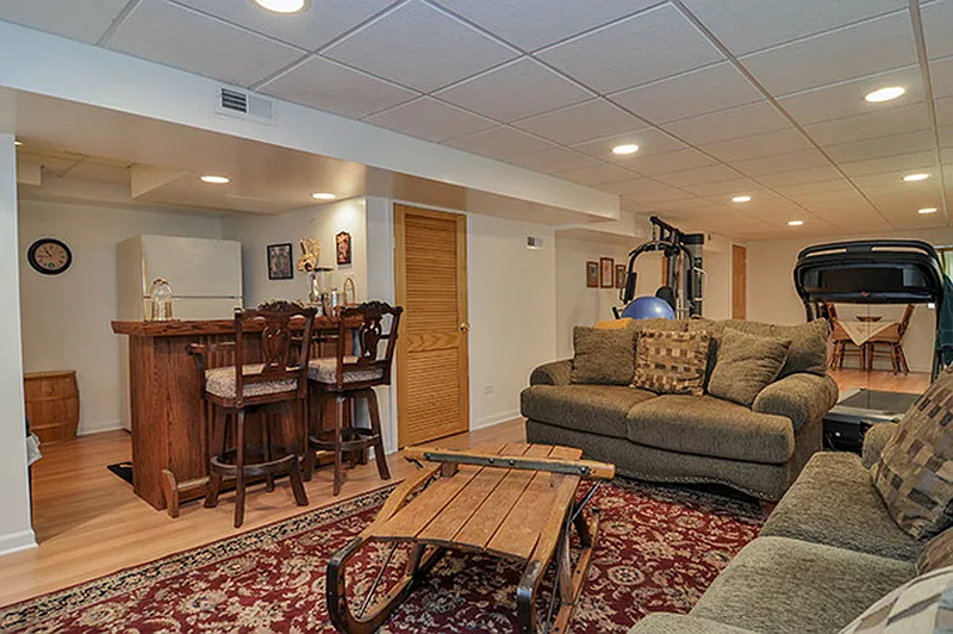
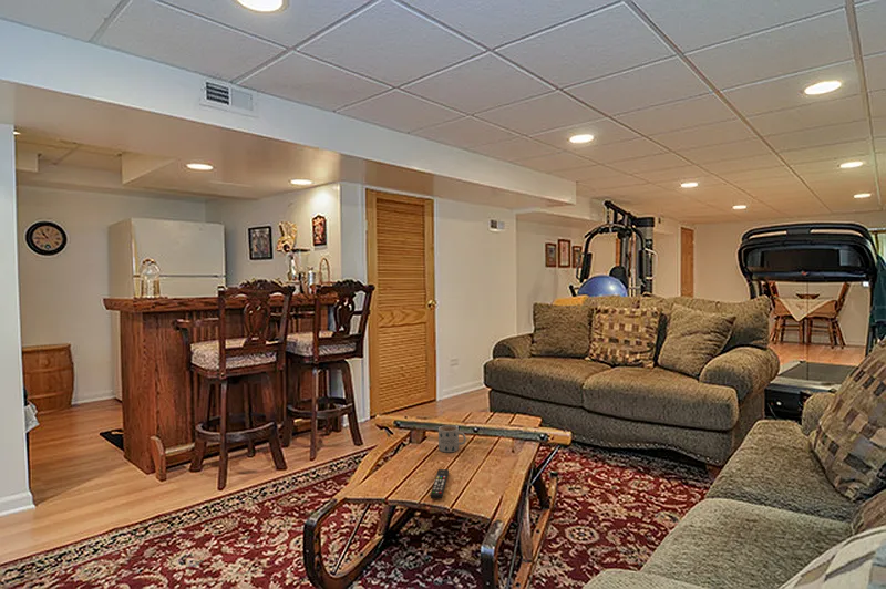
+ mug (452, 438)
+ remote control (440, 483)
